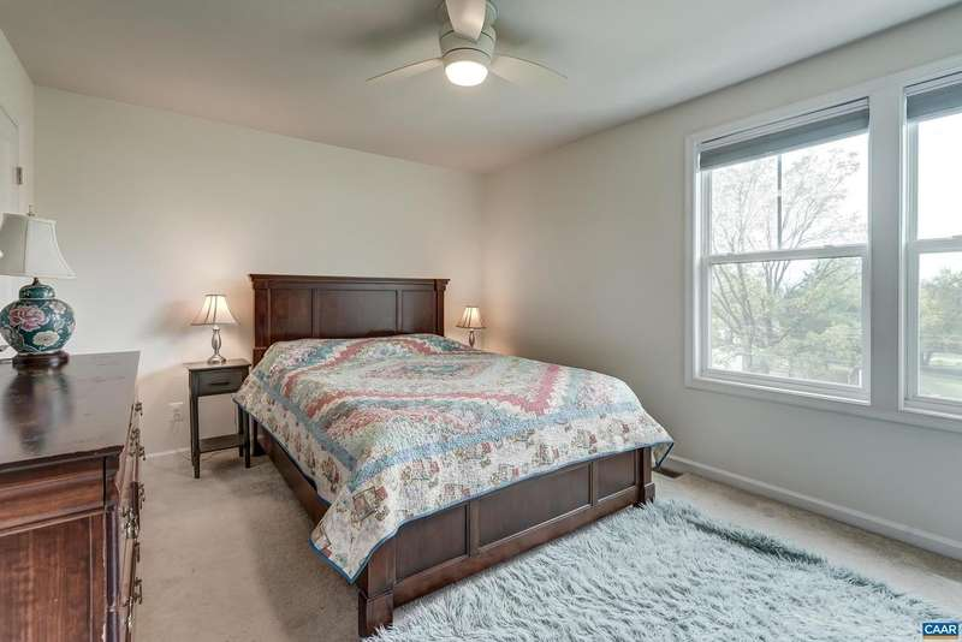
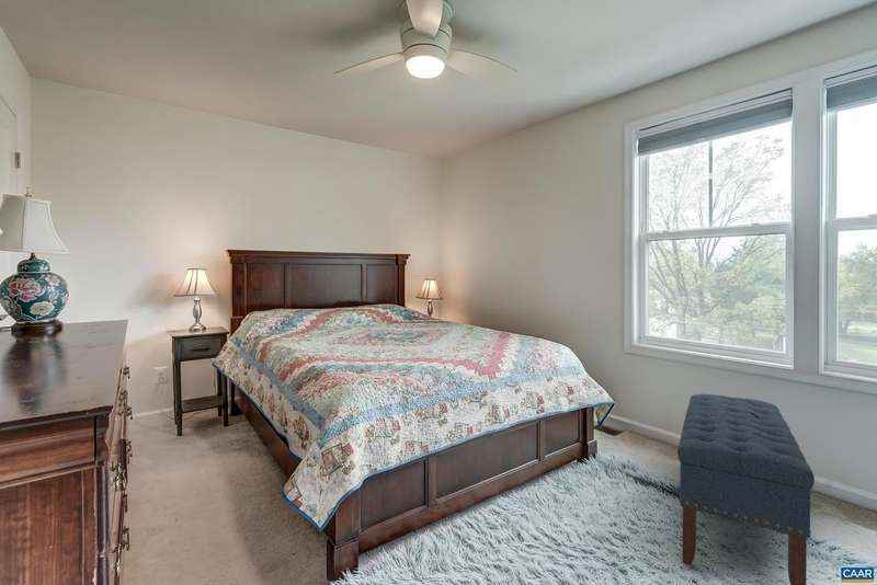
+ bench (734, 468)
